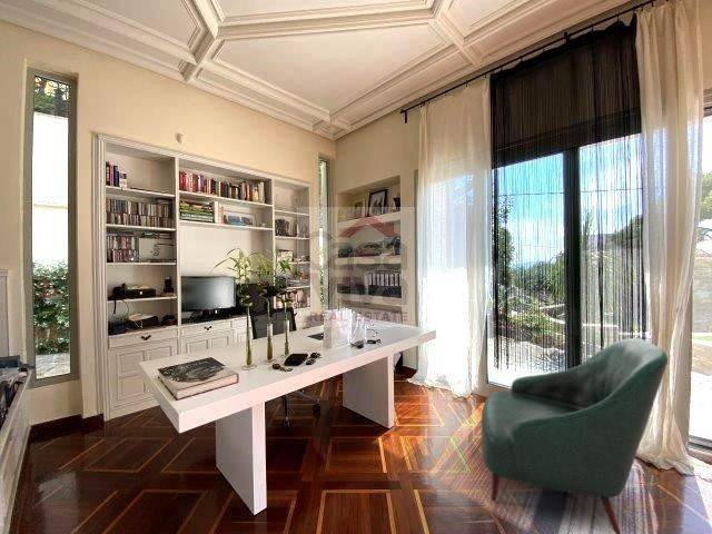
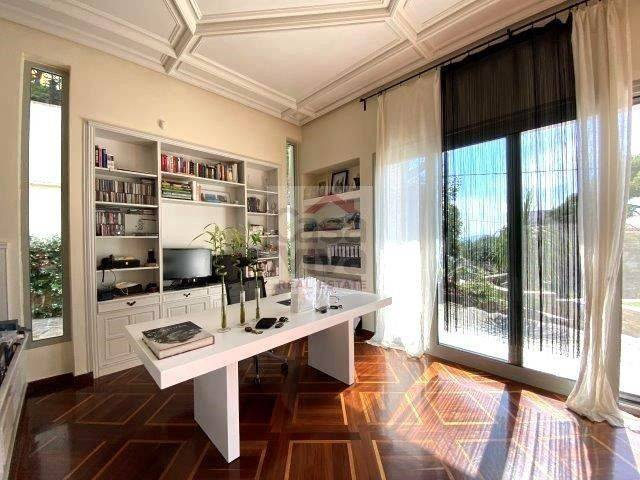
- armchair (560, 409)
